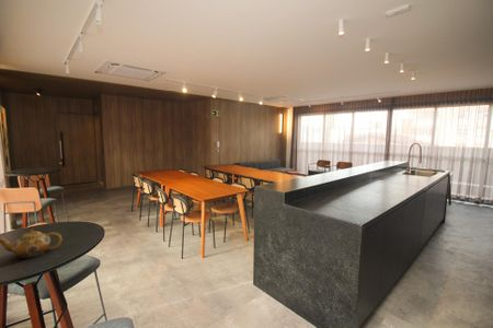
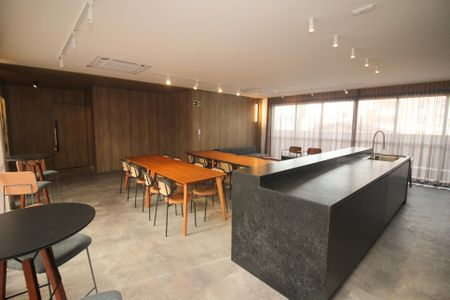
- teapot (31, 241)
